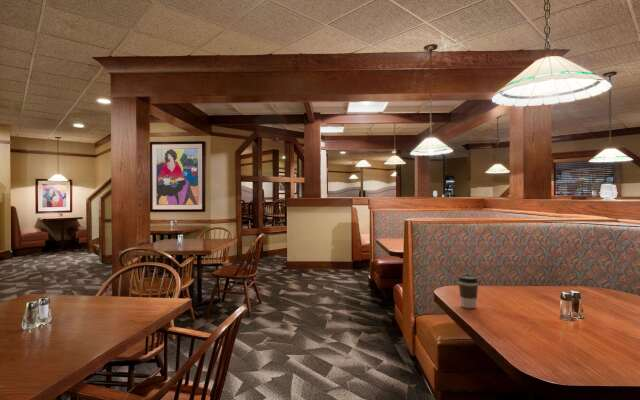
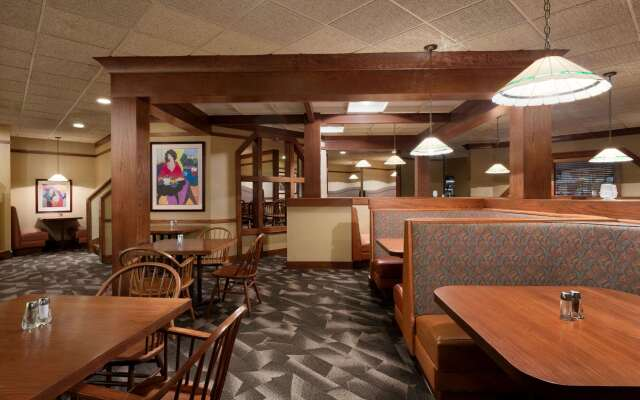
- coffee cup (468, 291)
